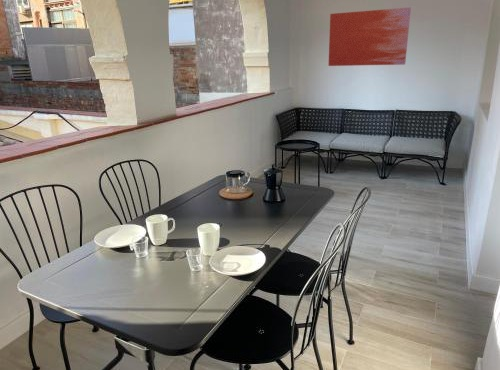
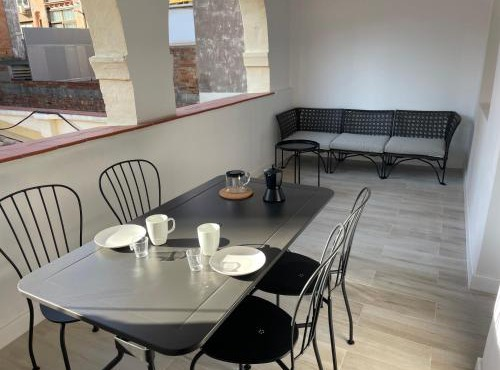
- wall art (367, 38)
